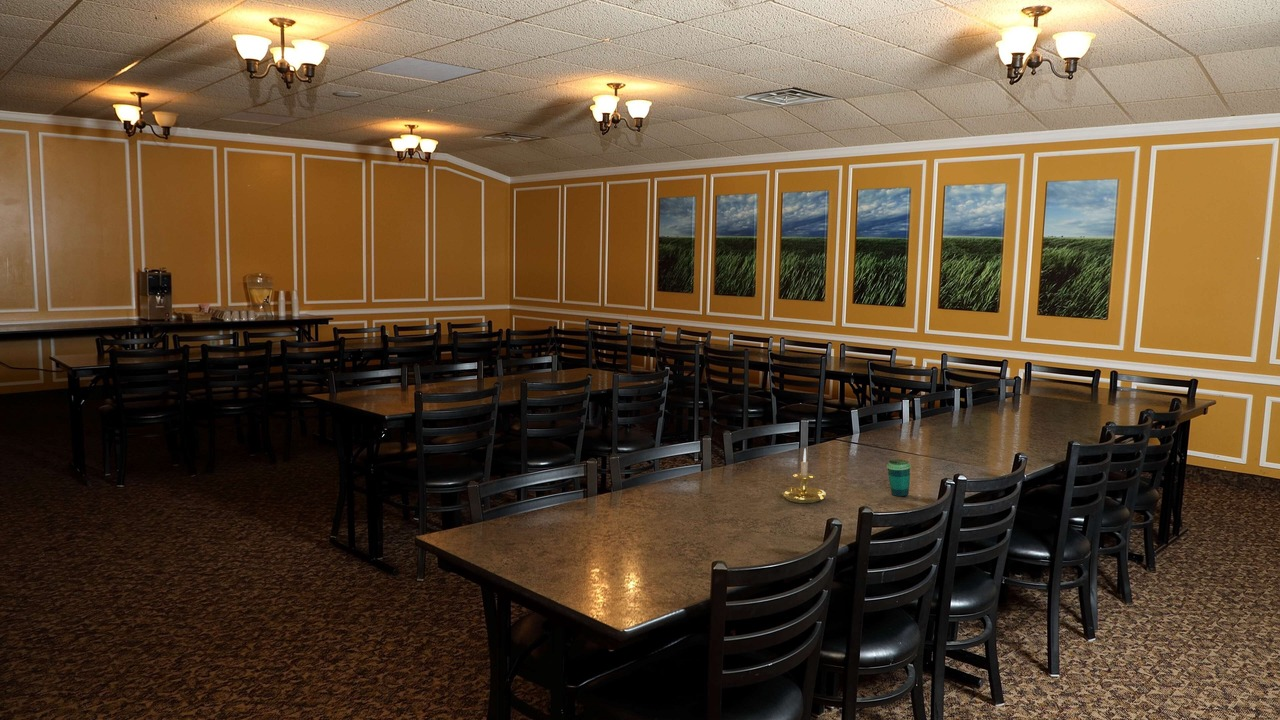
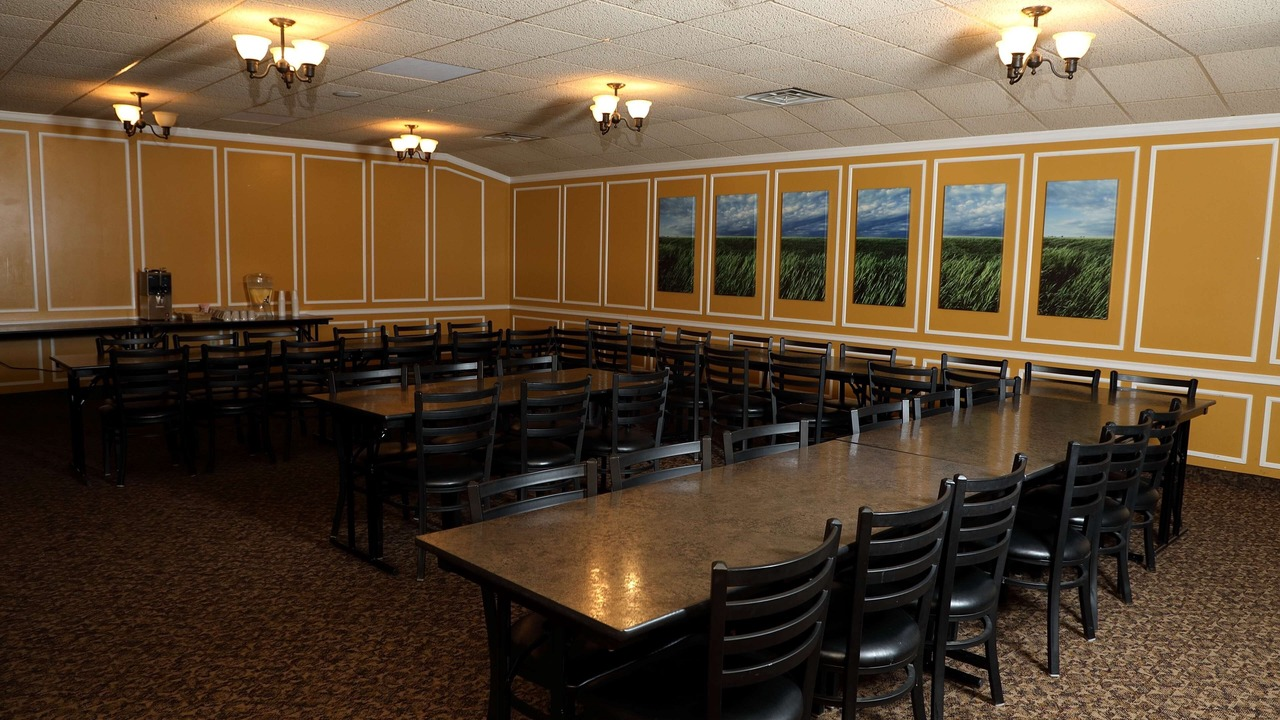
- candle holder (802, 474)
- cup (898, 477)
